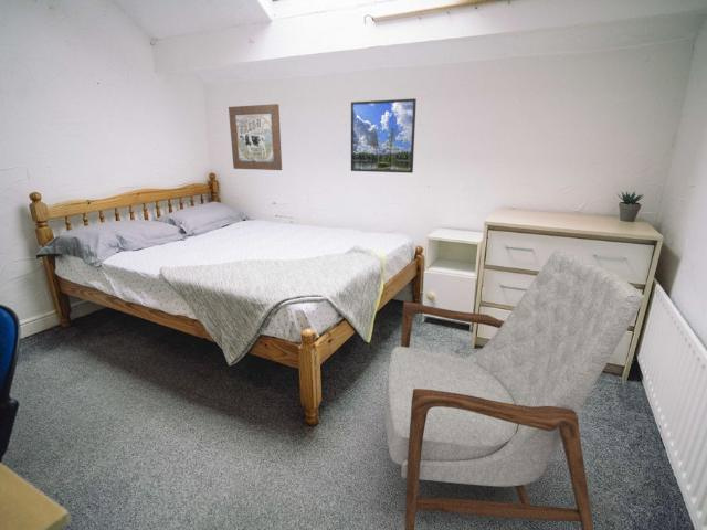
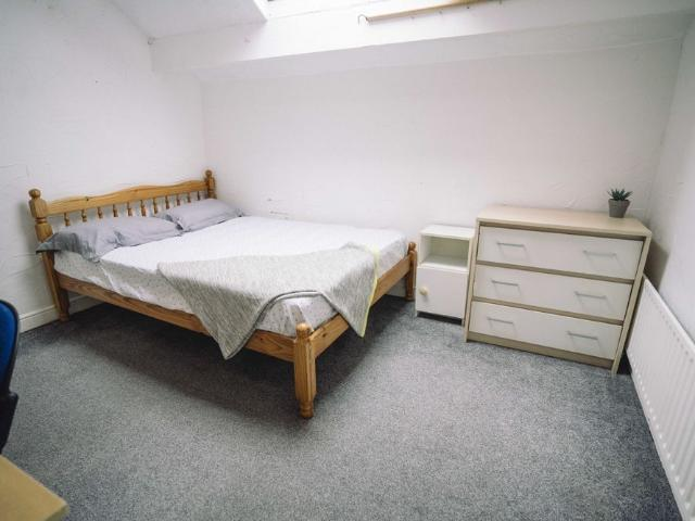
- wall art (254, 138)
- armchair (485, 378)
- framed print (381, 137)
